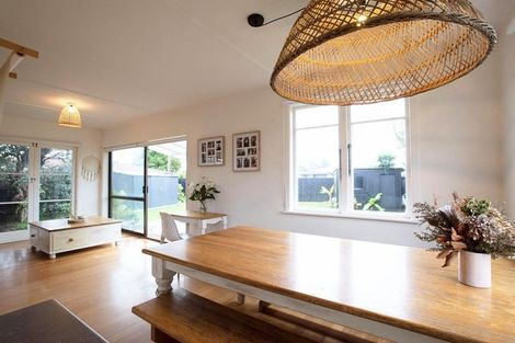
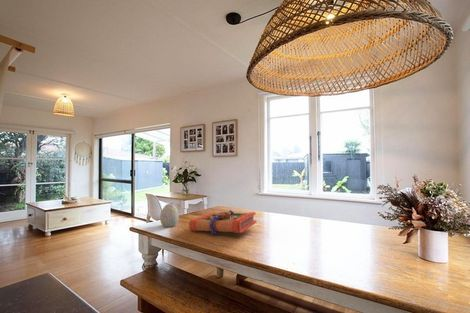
+ book (223, 221)
+ decorative egg (169, 214)
